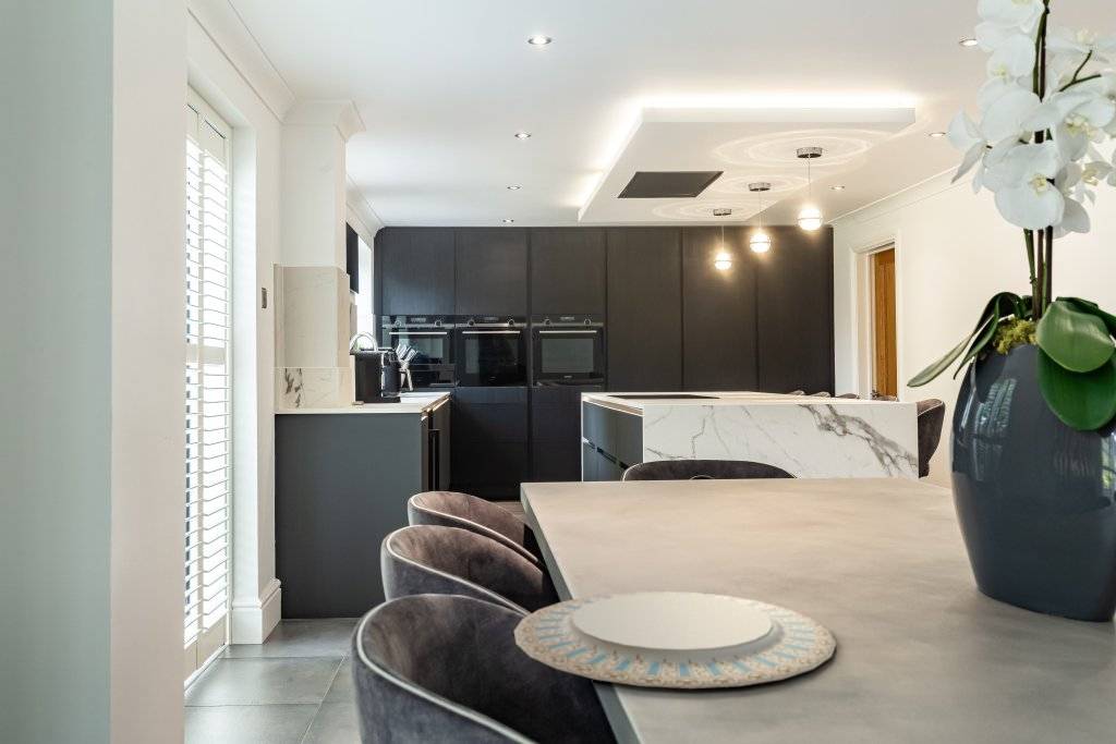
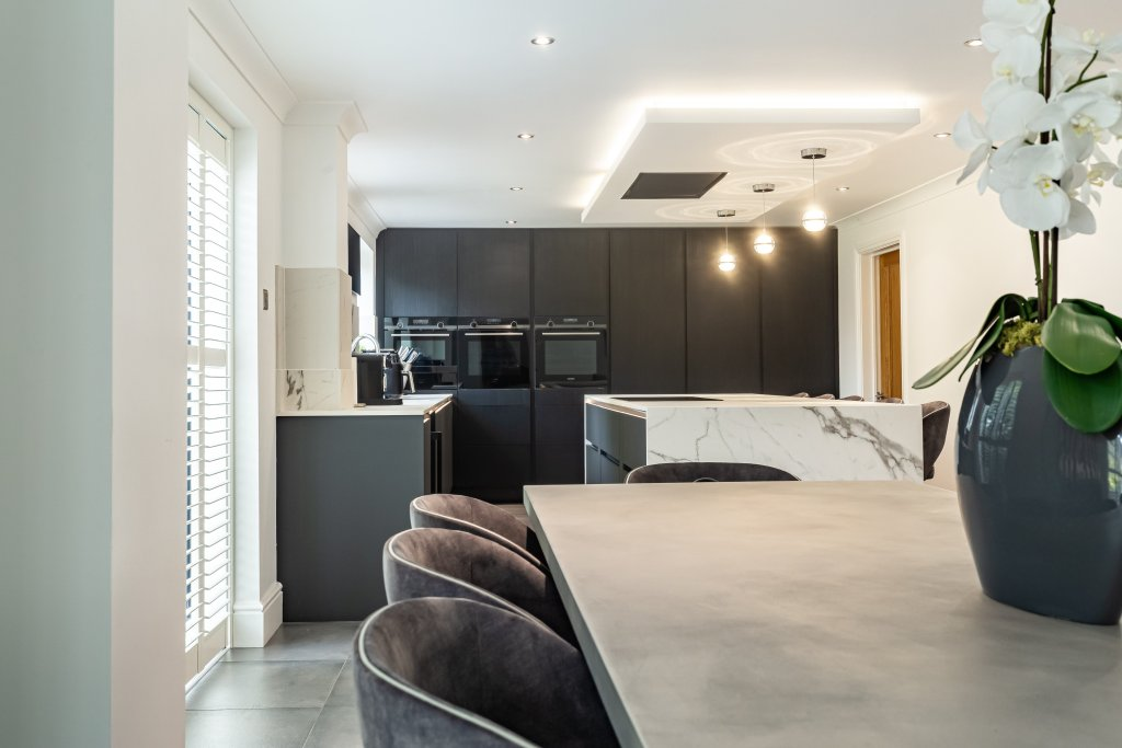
- chinaware (670, 624)
